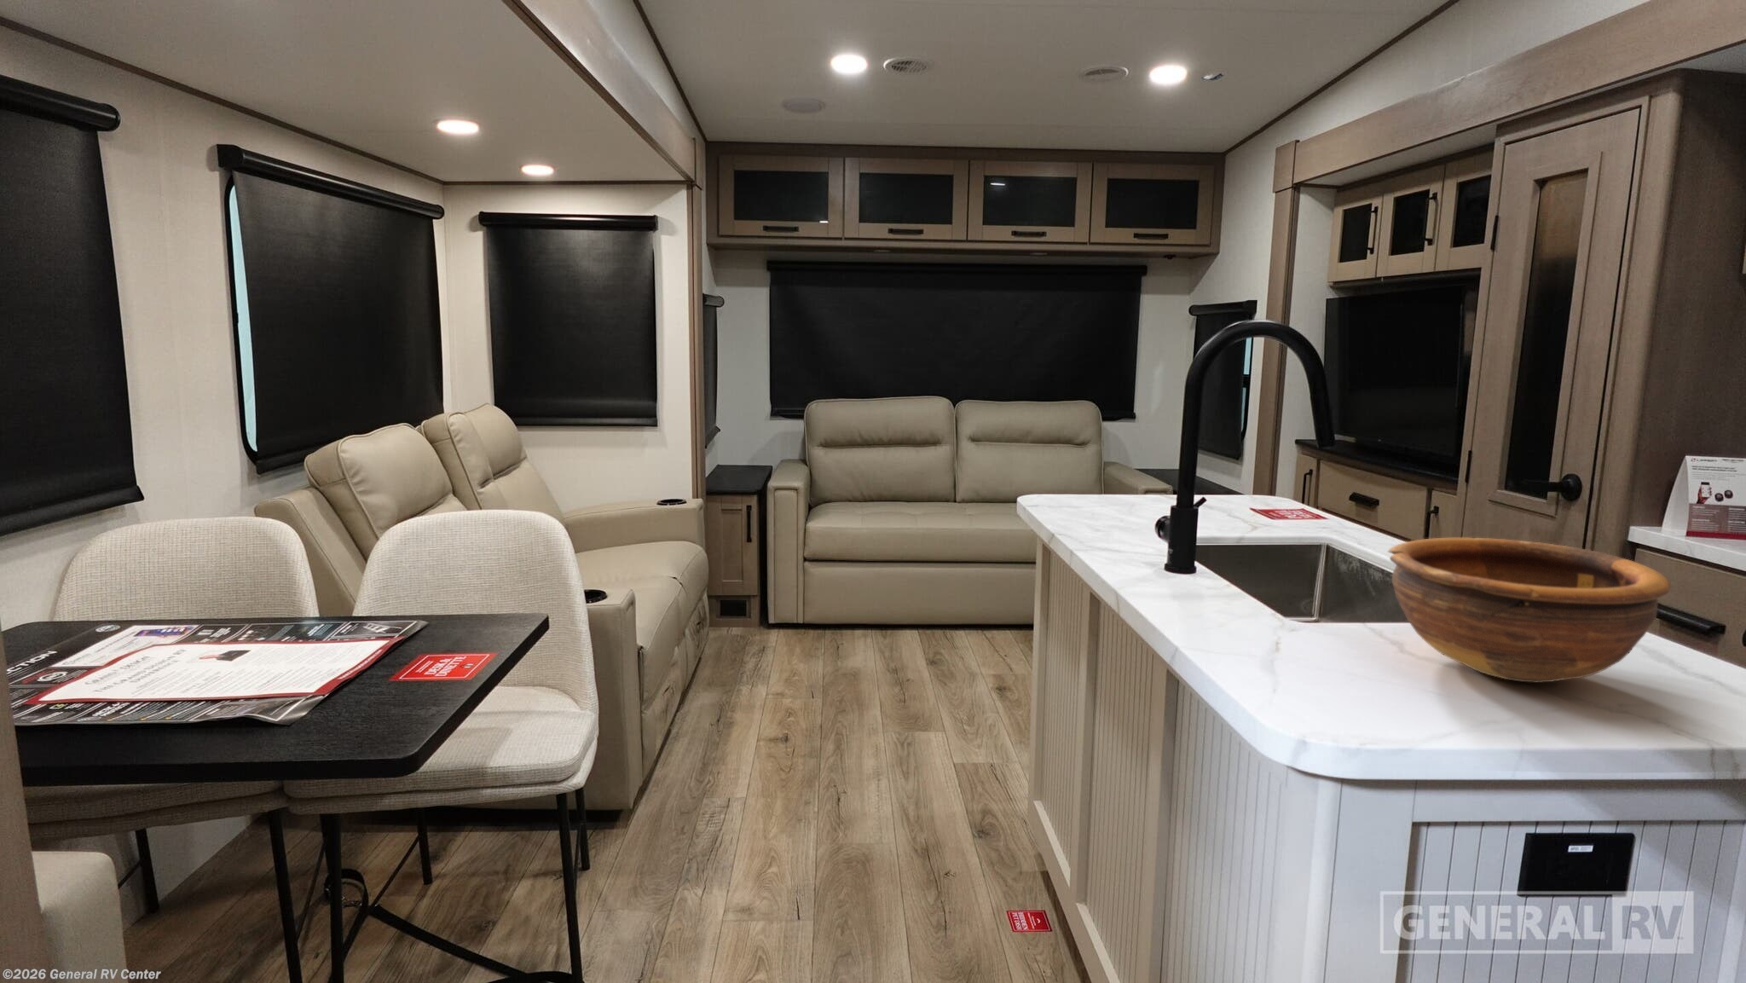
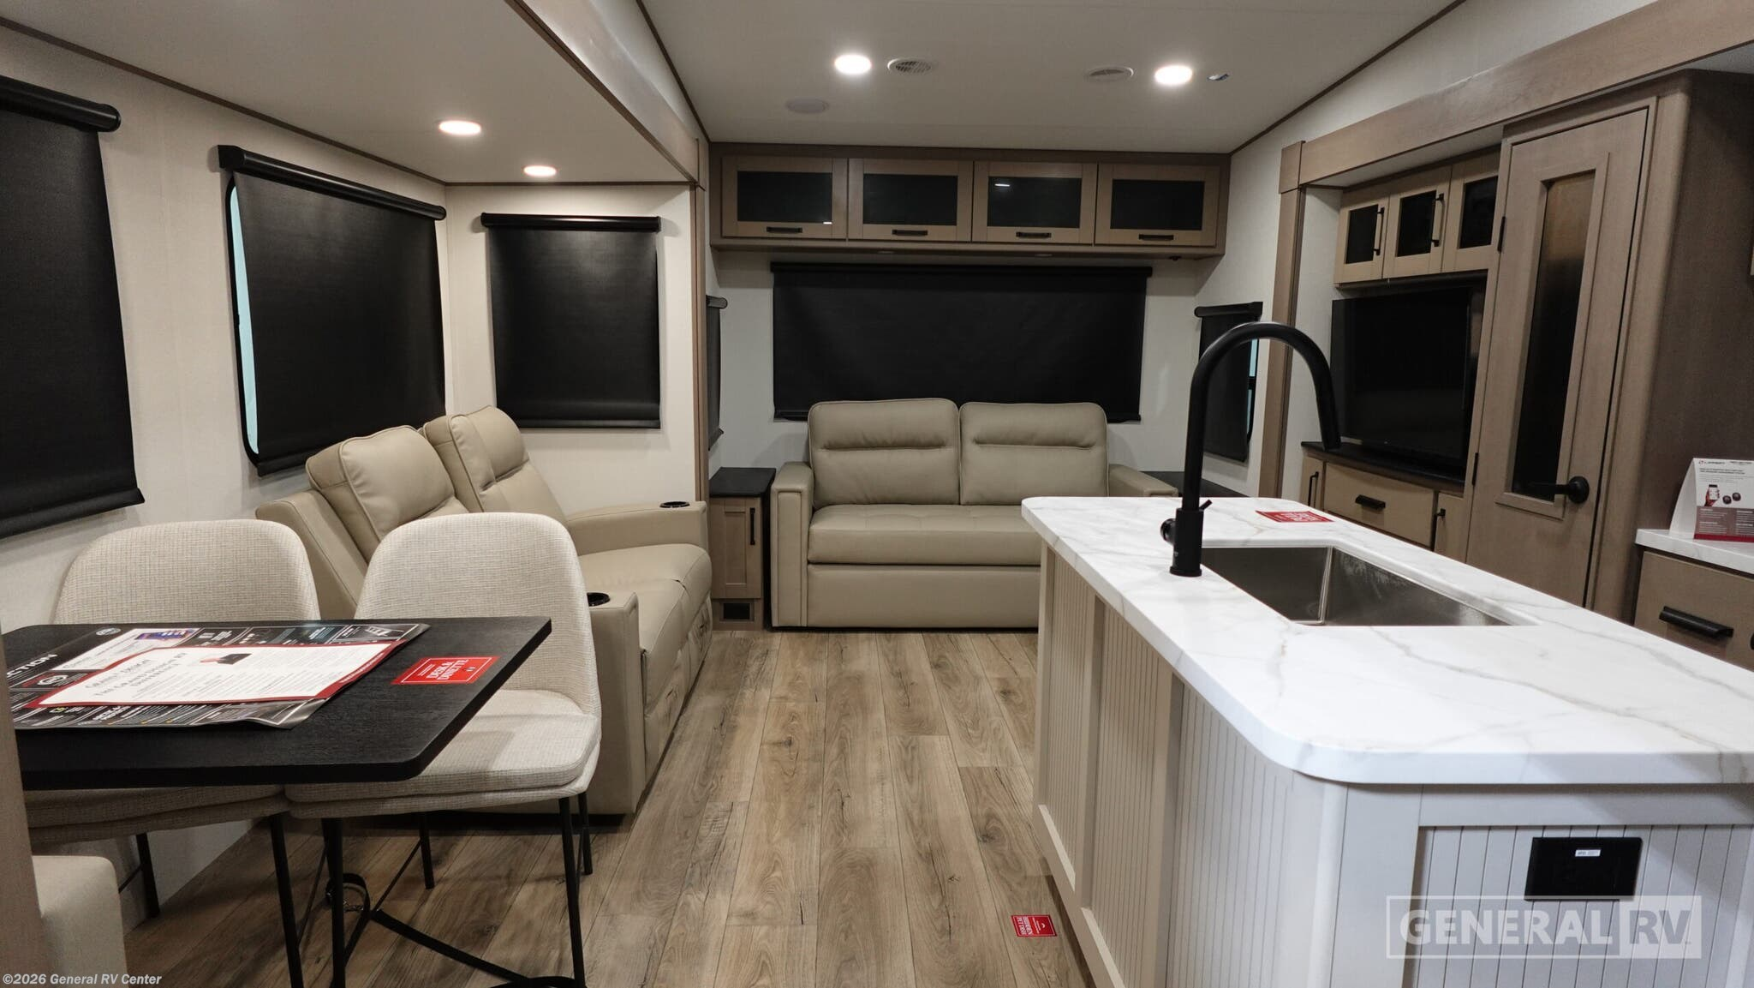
- bowl (1512, 614)
